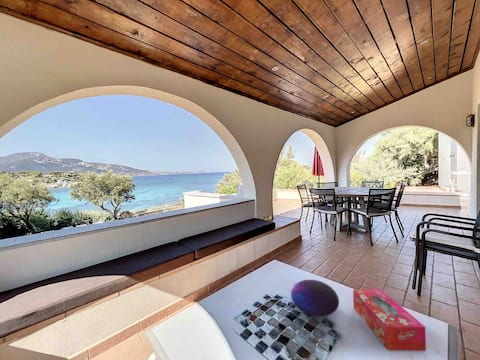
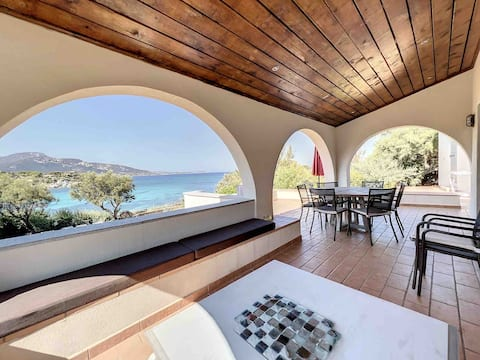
- tissue box (384, 315)
- decorative orb (314, 296)
